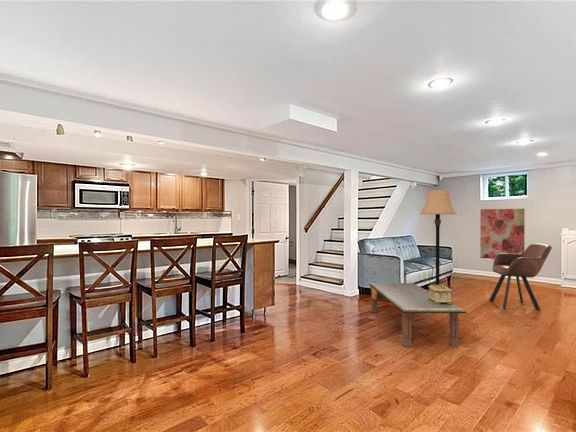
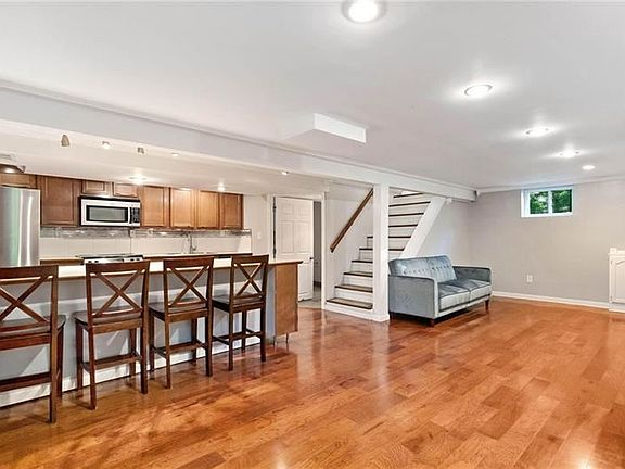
- armchair (518, 274)
- wall art (501, 234)
- lamp (437, 245)
- decorative box (440, 292)
- coffee table (410, 310)
